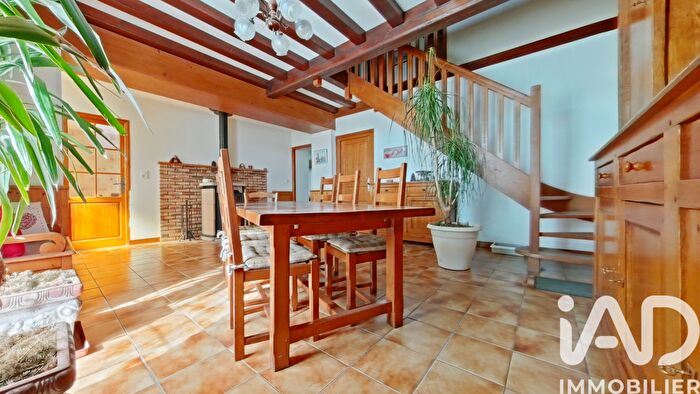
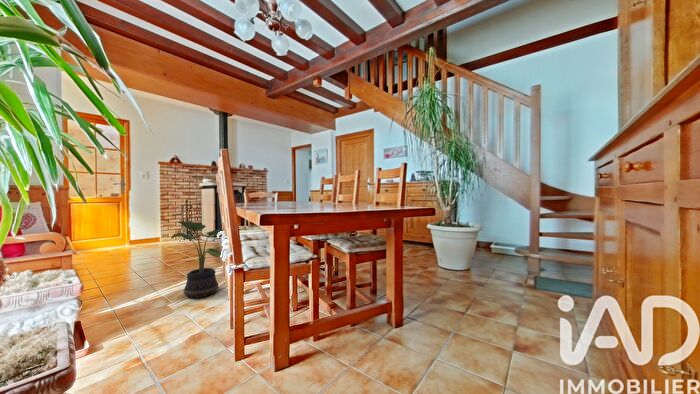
+ potted plant (198, 254)
